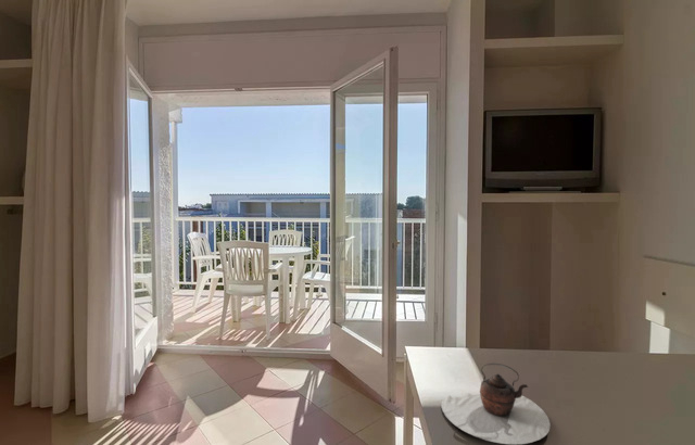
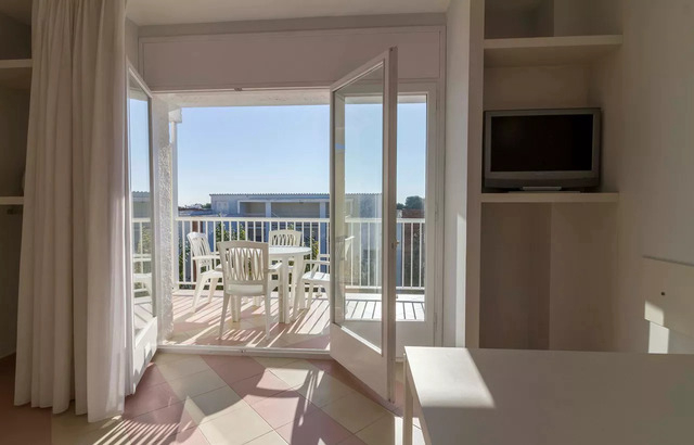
- teapot (492, 387)
